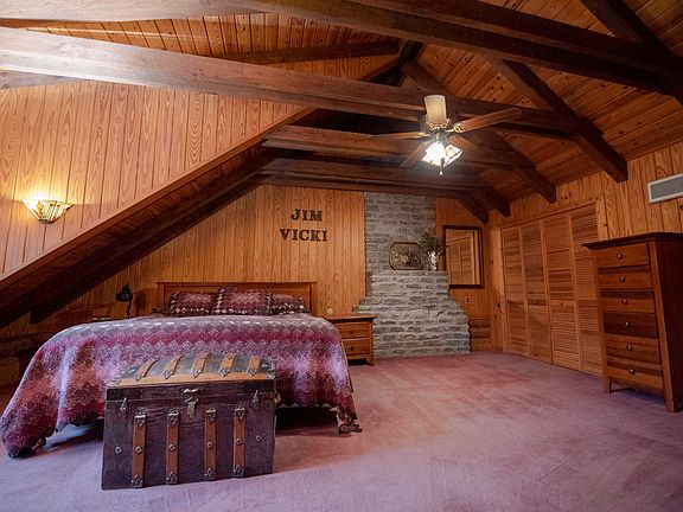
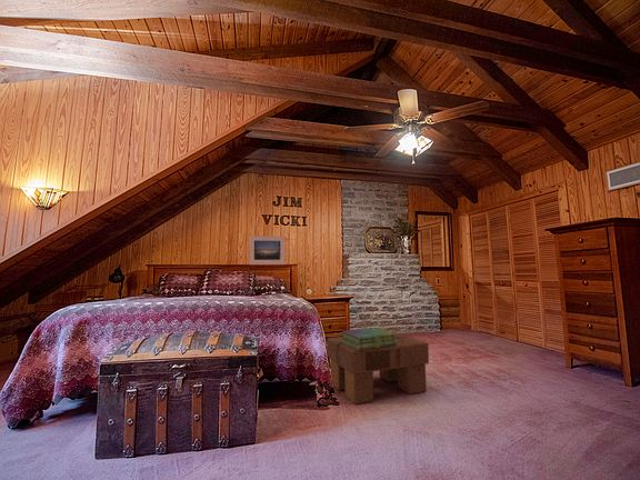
+ stack of books (368, 338)
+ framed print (267, 250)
+ footstool (376, 363)
